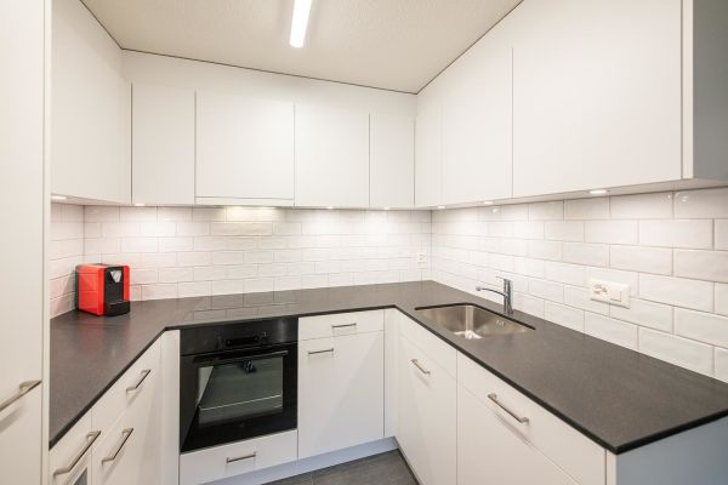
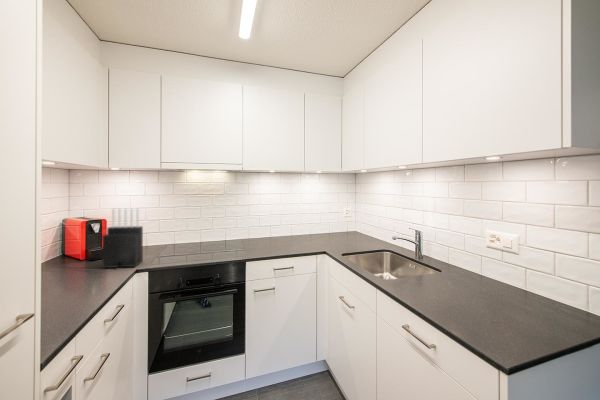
+ knife block (122, 237)
